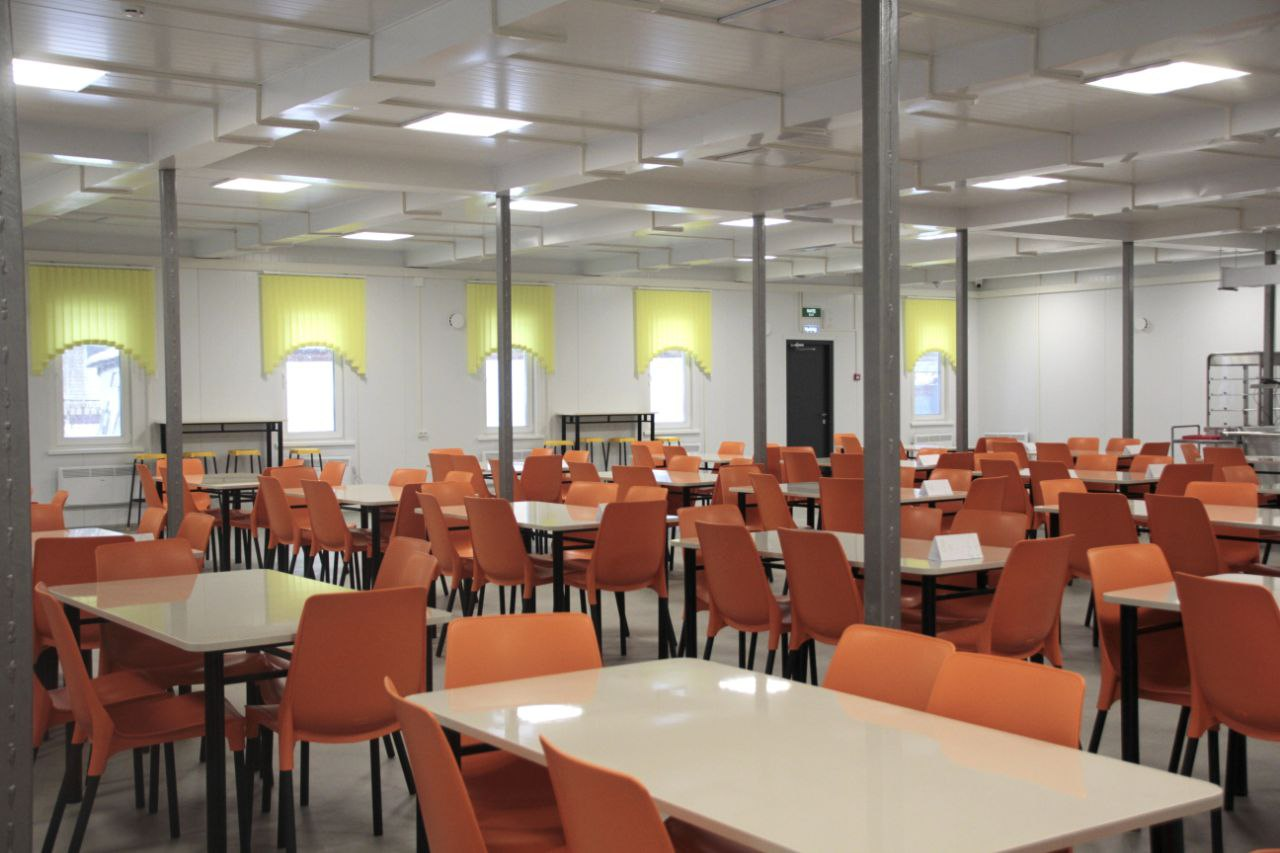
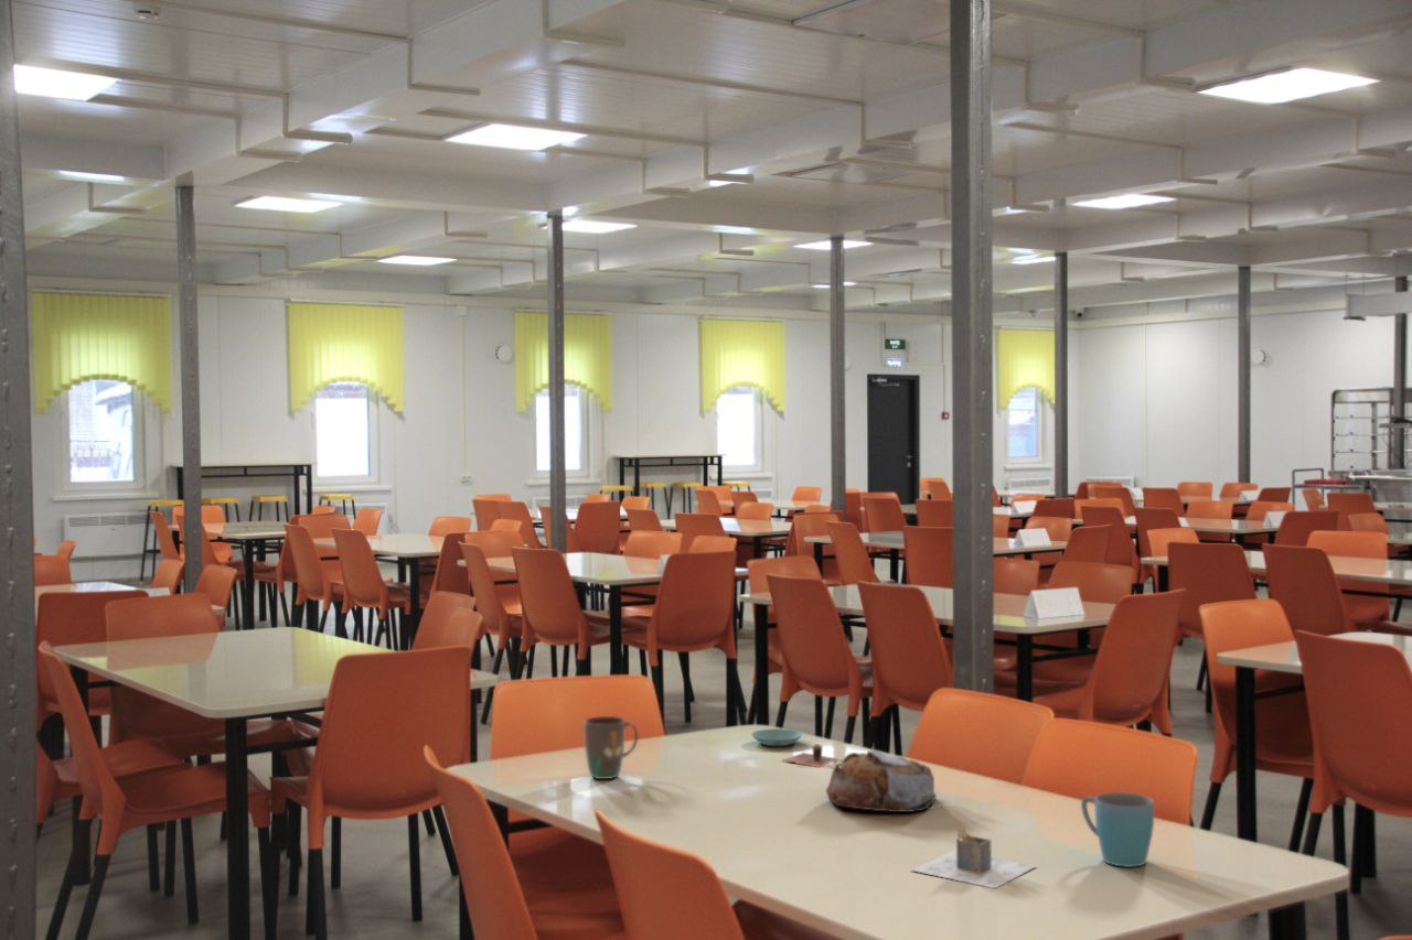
+ cup (811, 754)
+ mug (1114, 826)
+ napkin holder (973, 849)
+ saucer (777, 738)
+ mug (612, 747)
+ bread (880, 776)
